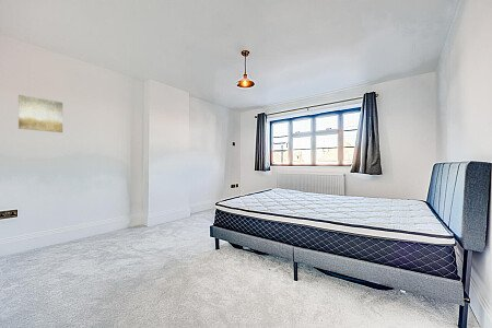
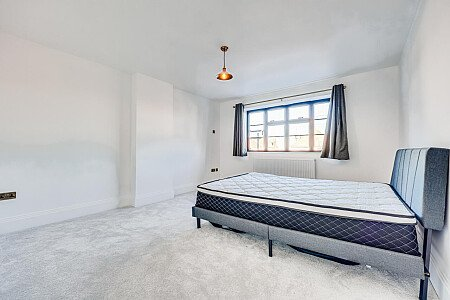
- wall art (42, 115)
